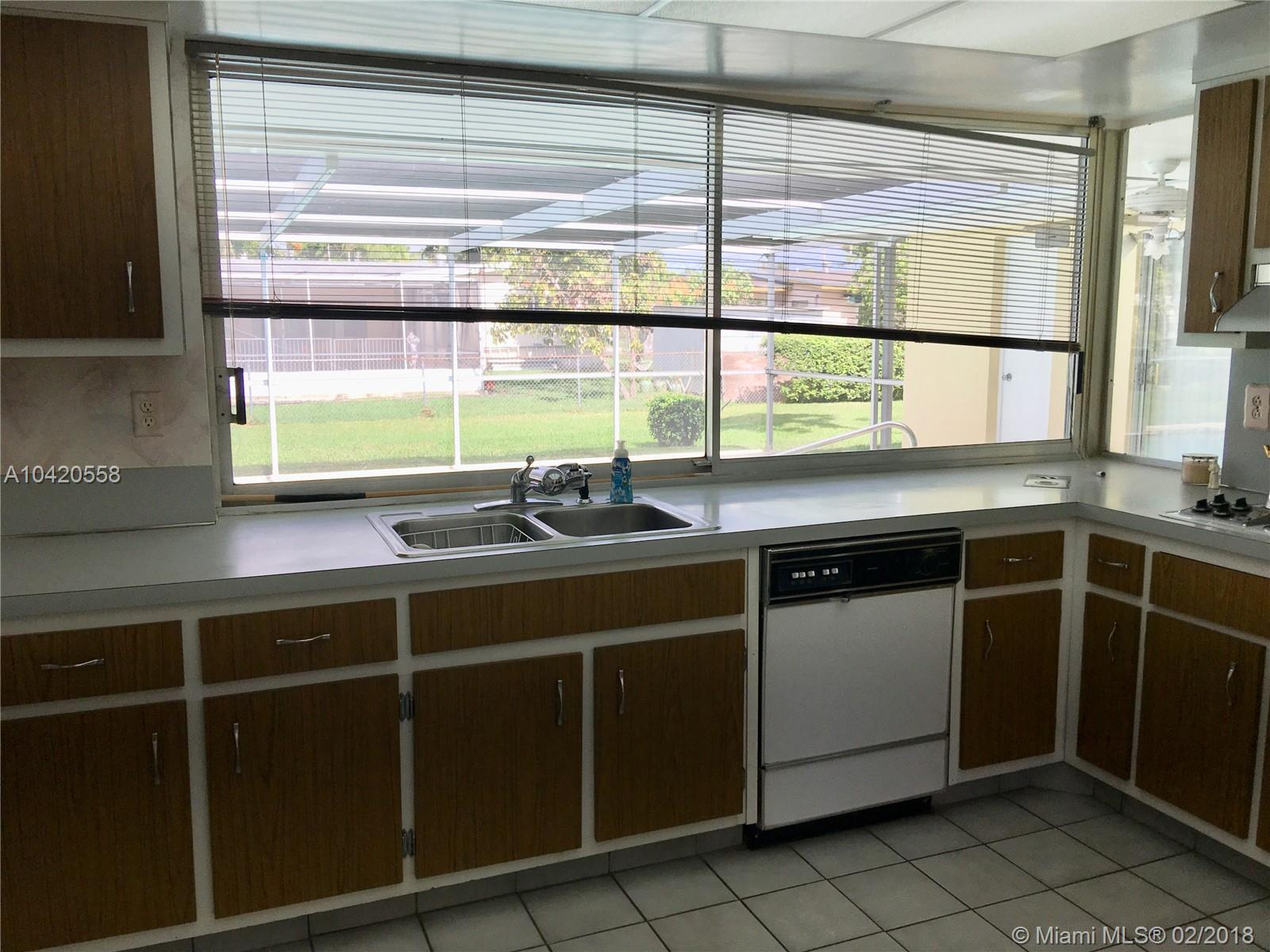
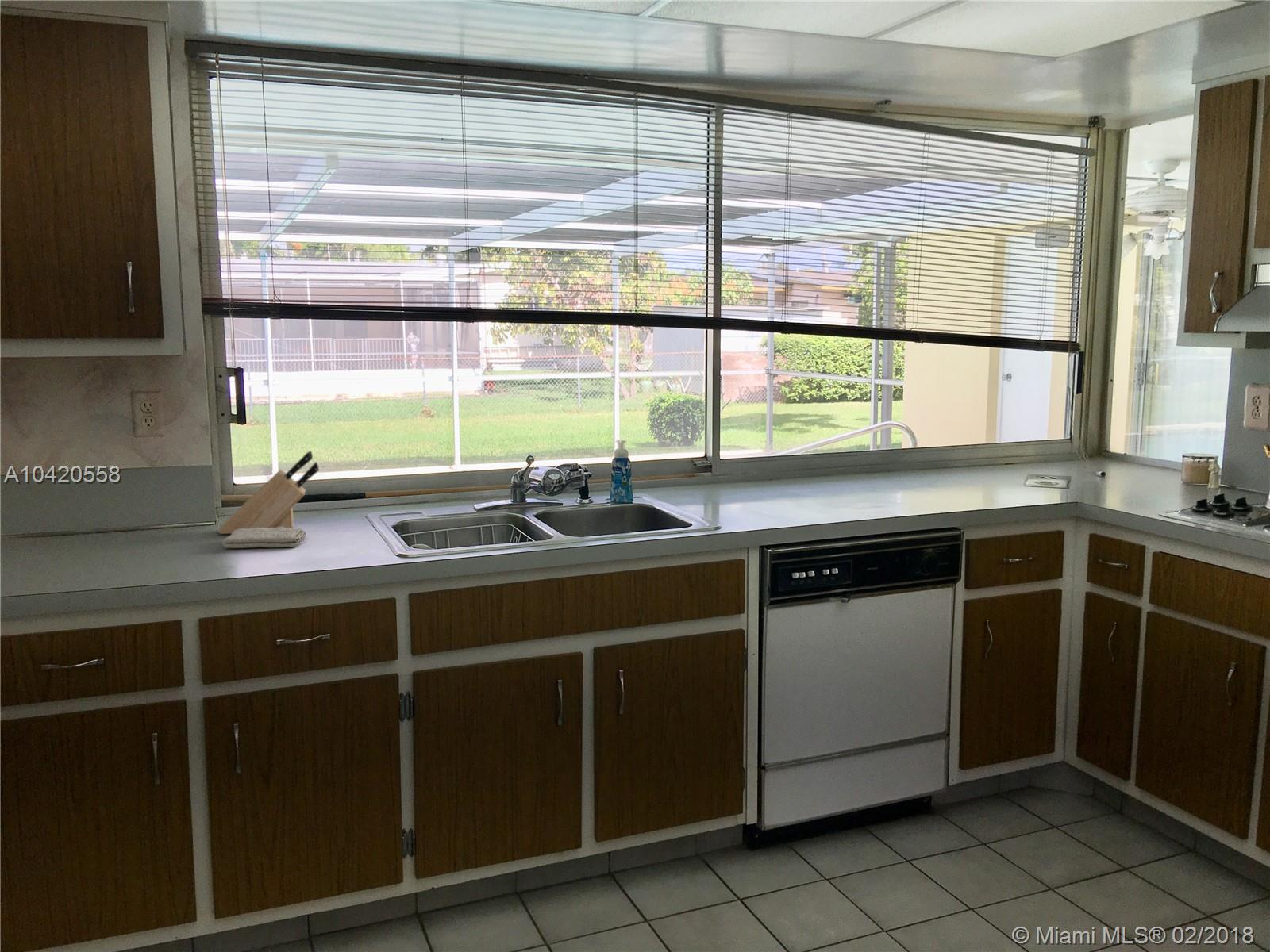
+ washcloth (265, 537)
+ knife block (269, 490)
